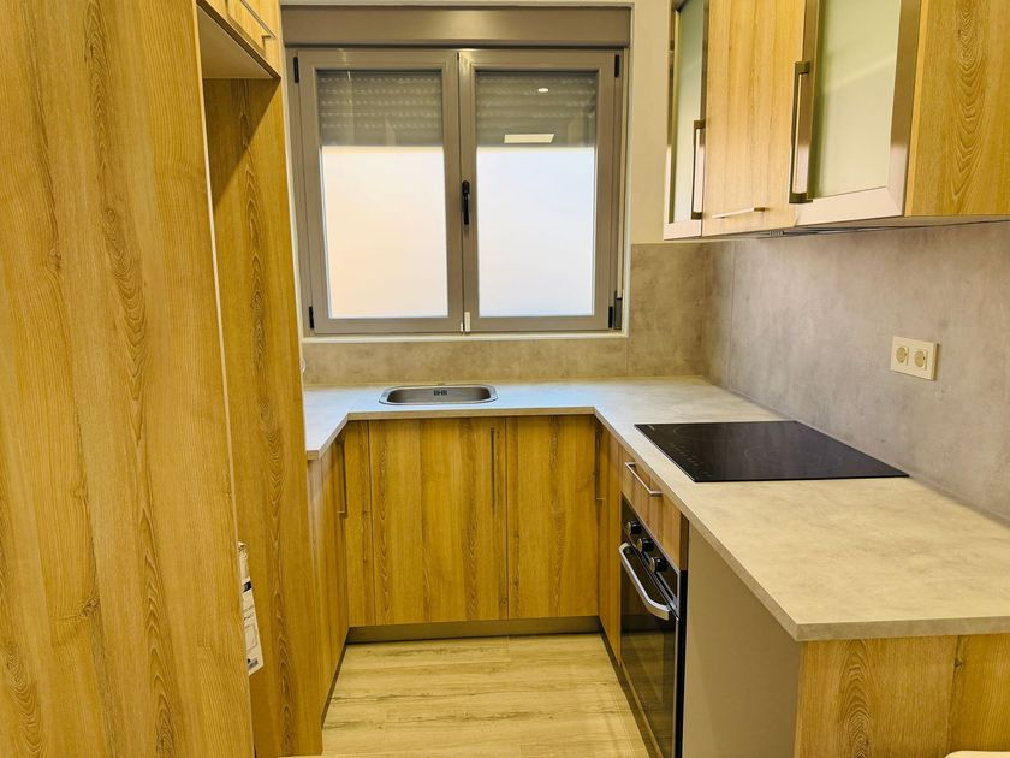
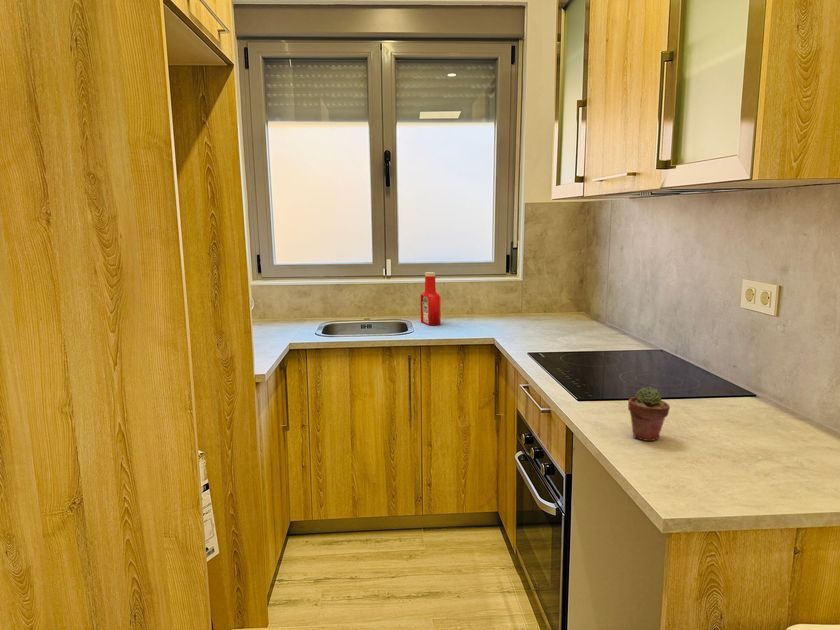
+ potted succulent (647, 412)
+ soap bottle (430, 297)
